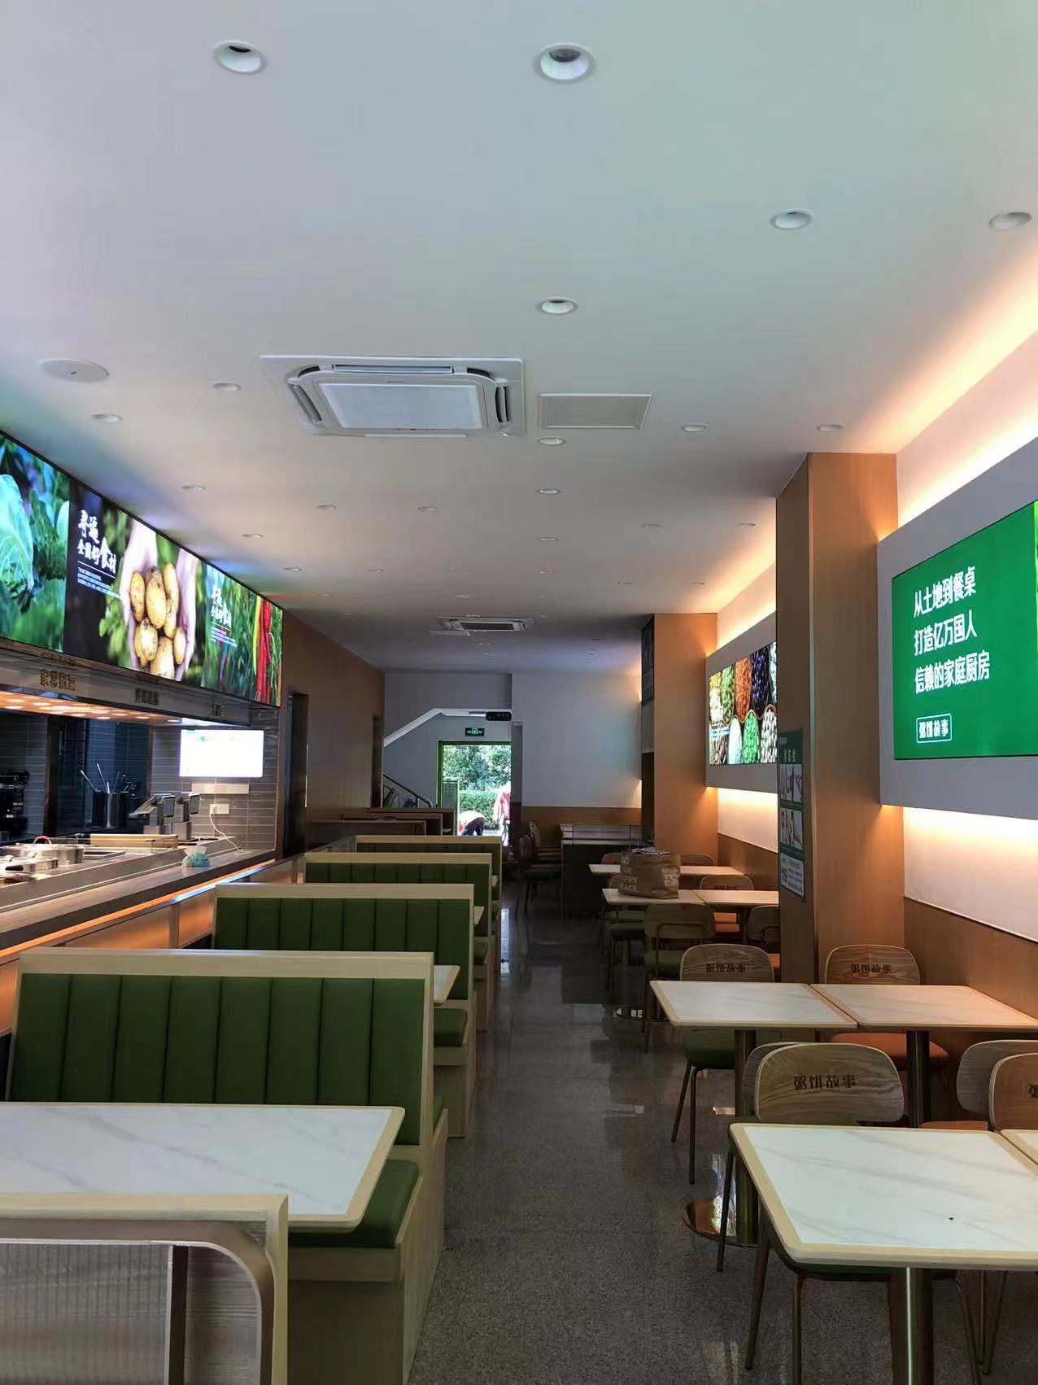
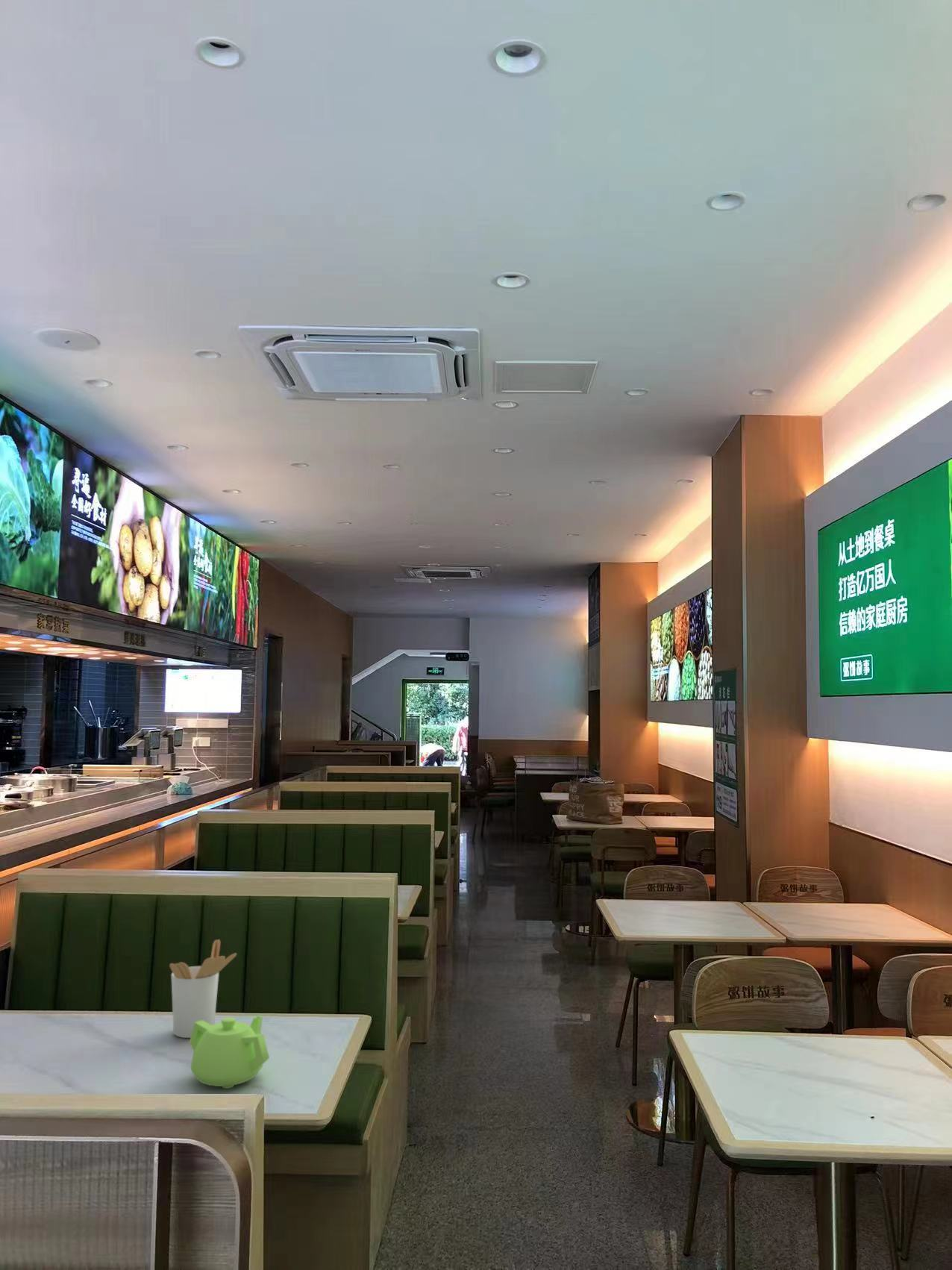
+ teapot (233, 1046)
+ utensil holder (202, 989)
